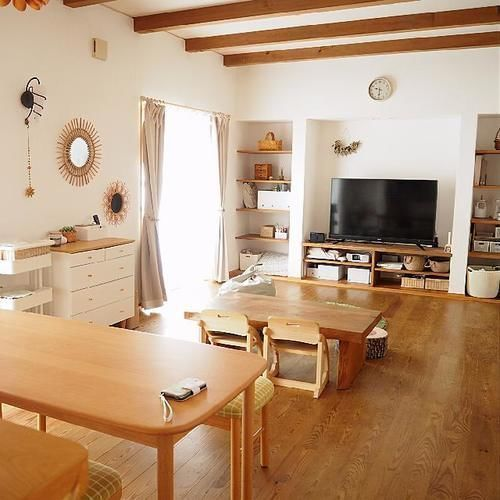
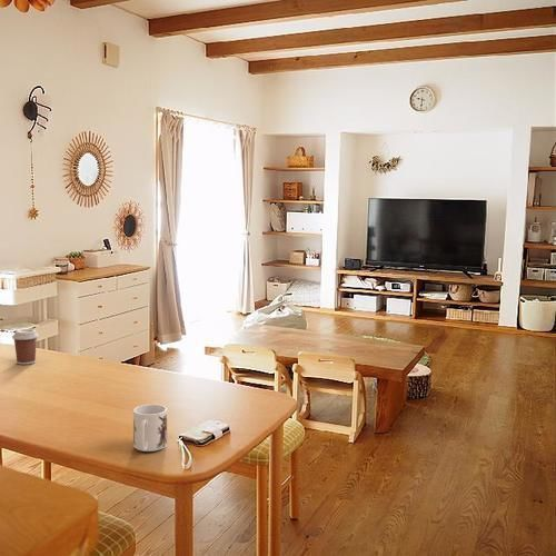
+ coffee cup (26, 346)
+ mug (148, 429)
